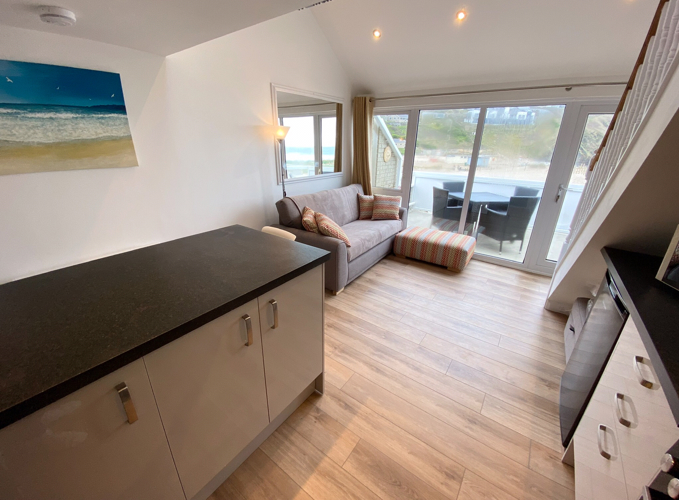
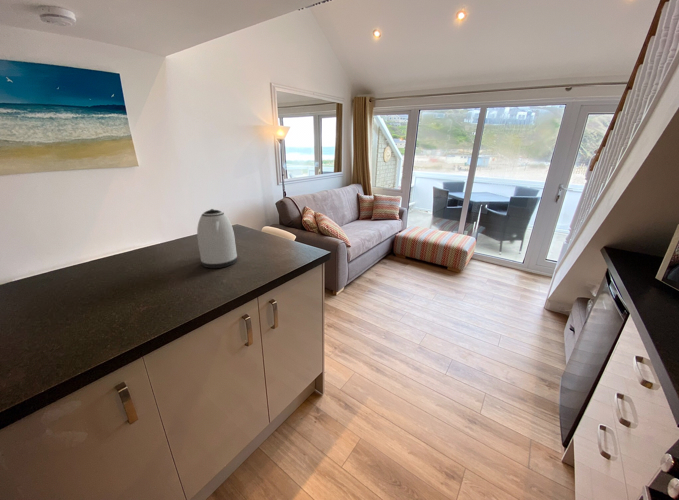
+ kettle (215, 234)
